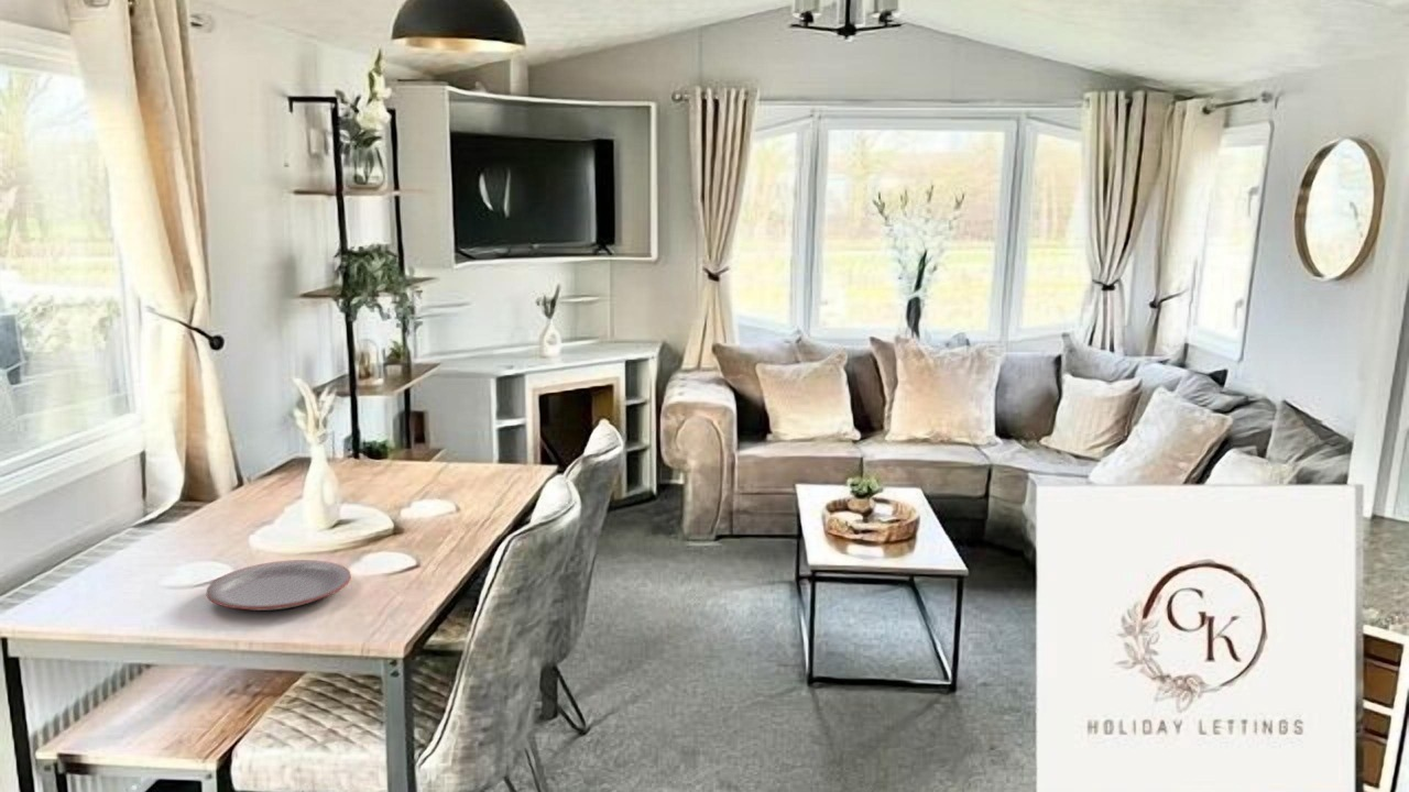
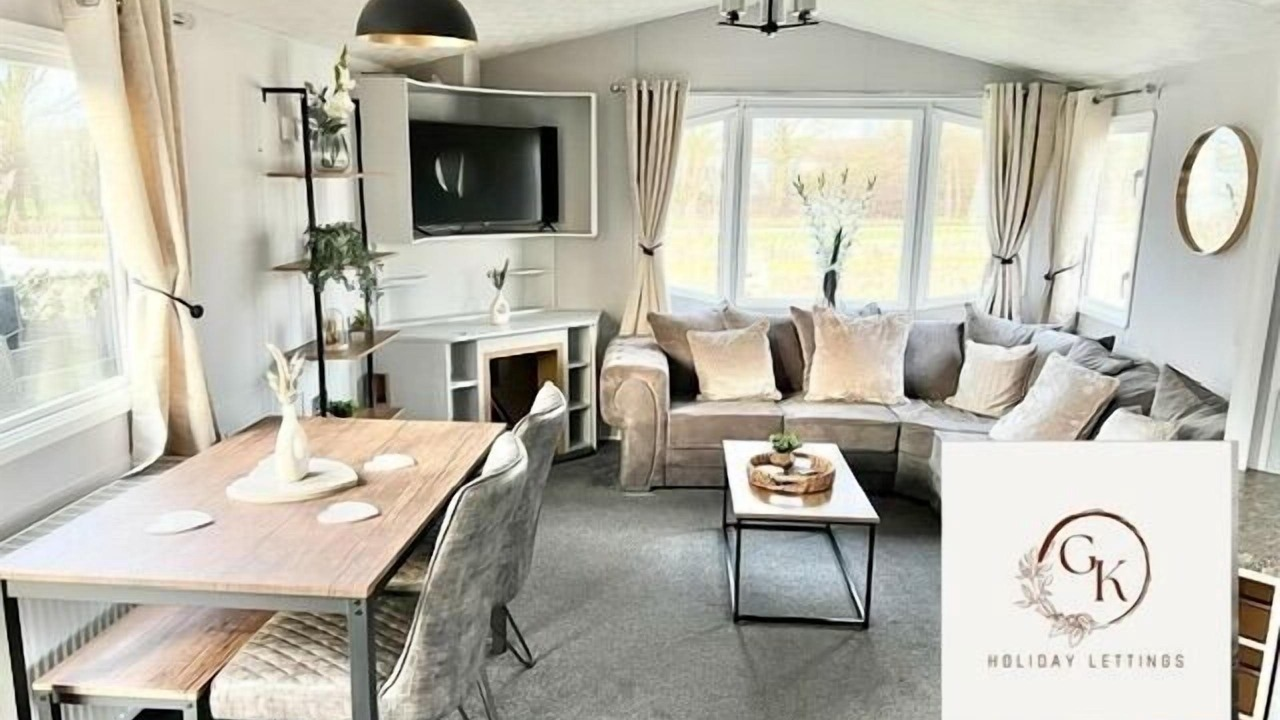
- plate (281, 586)
